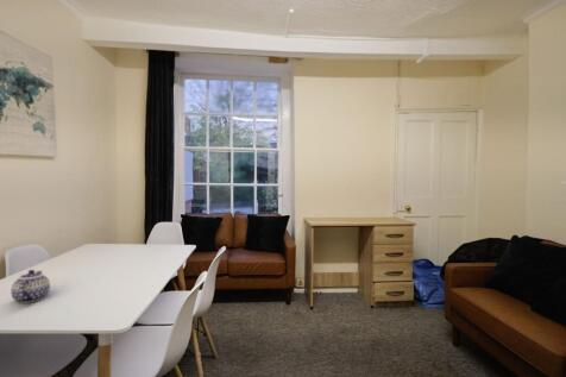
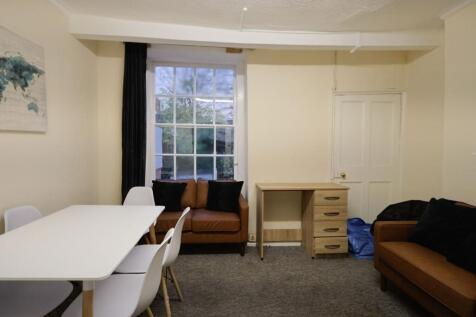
- teapot (31, 284)
